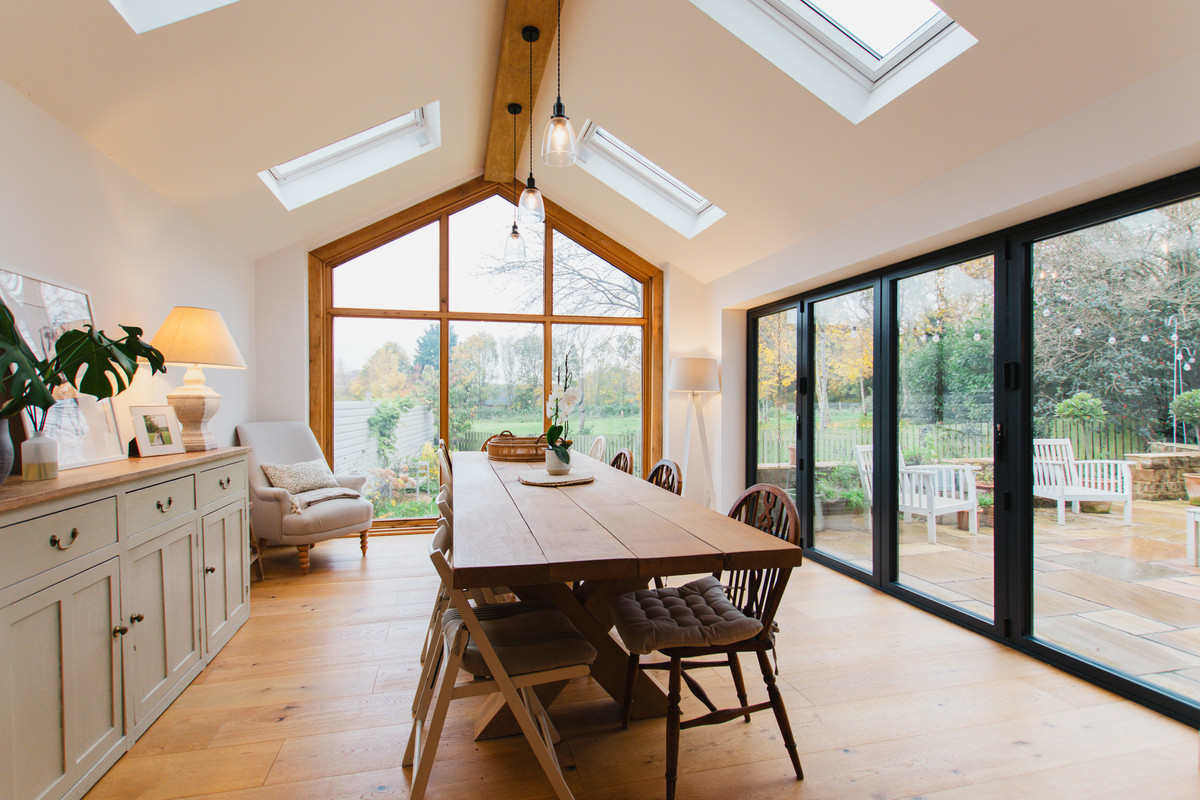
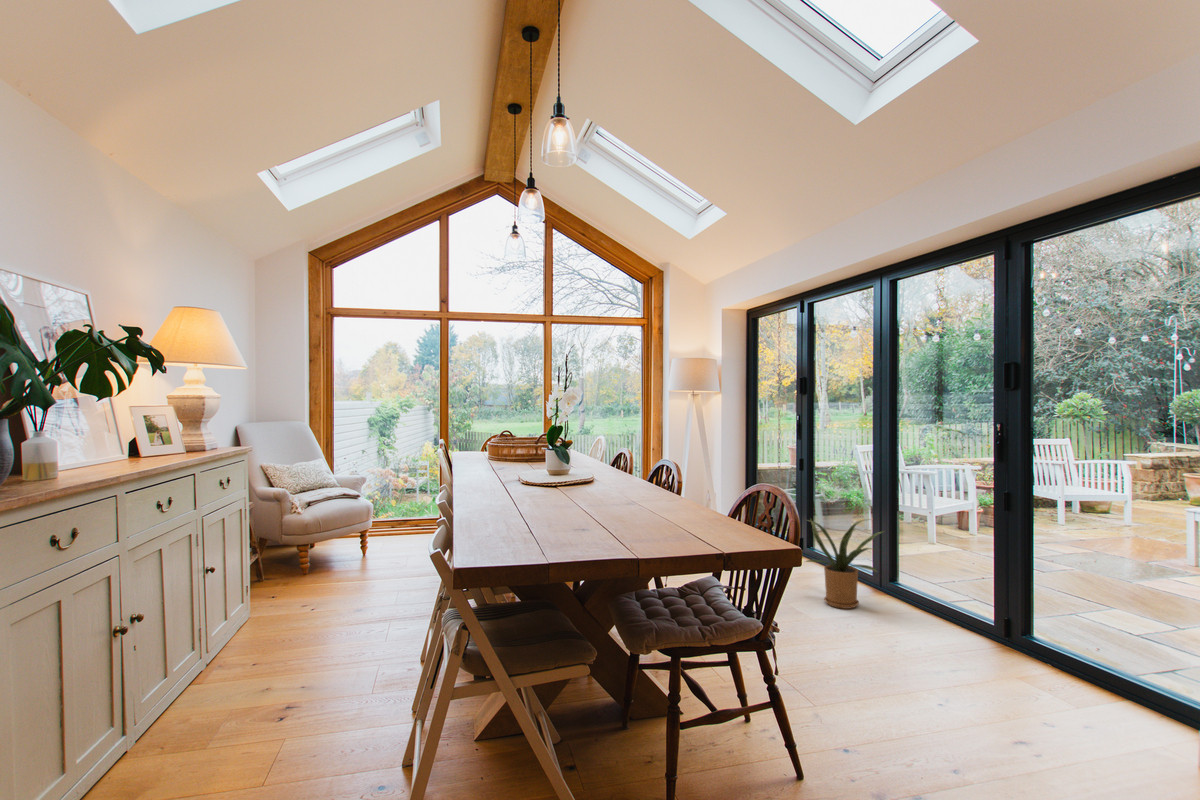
+ house plant (844, 558)
